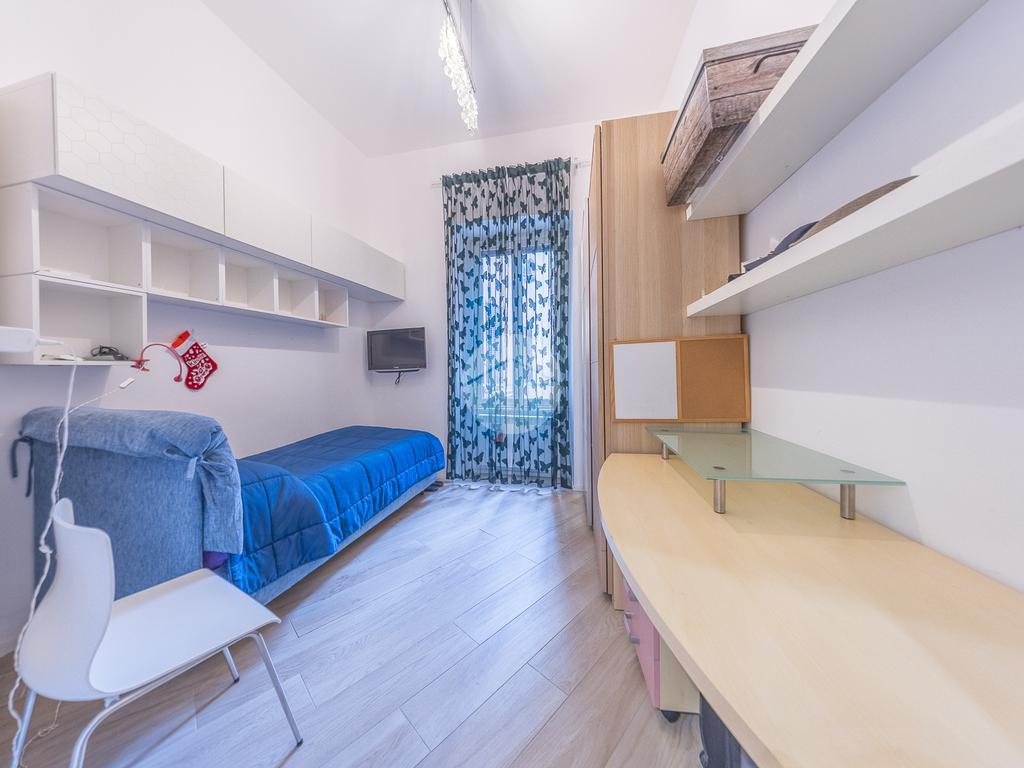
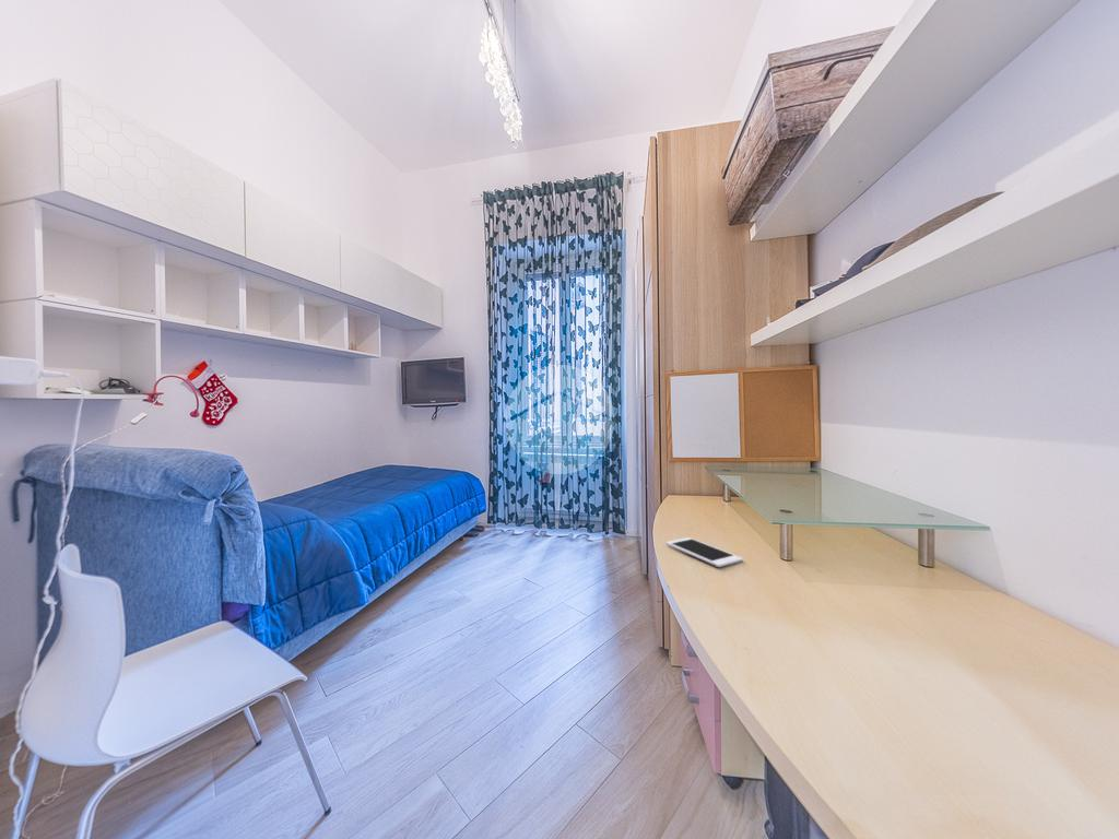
+ cell phone (702, 551)
